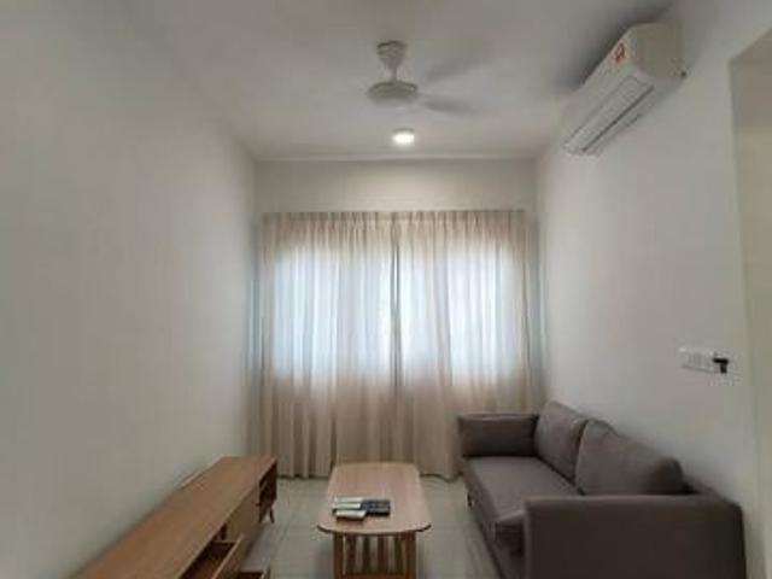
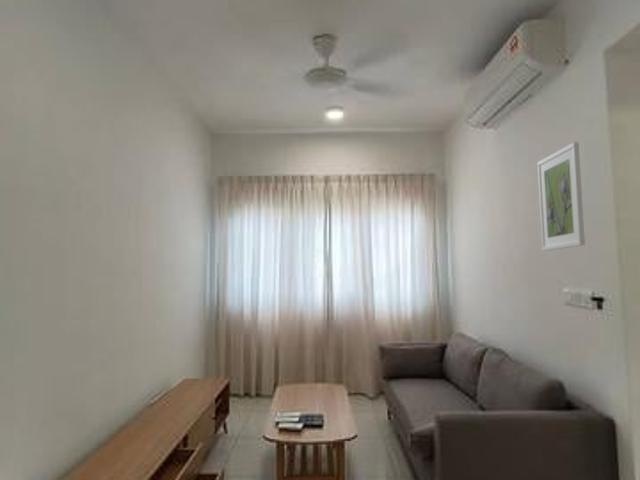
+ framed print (558, 200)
